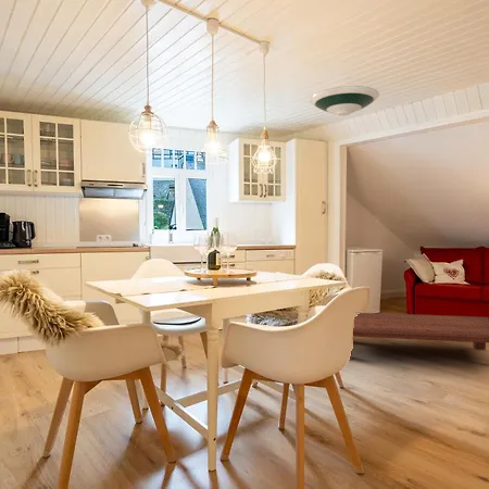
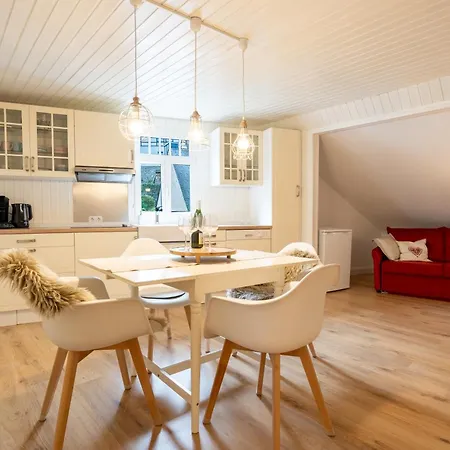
- coffee table (415, 338)
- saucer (343, 105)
